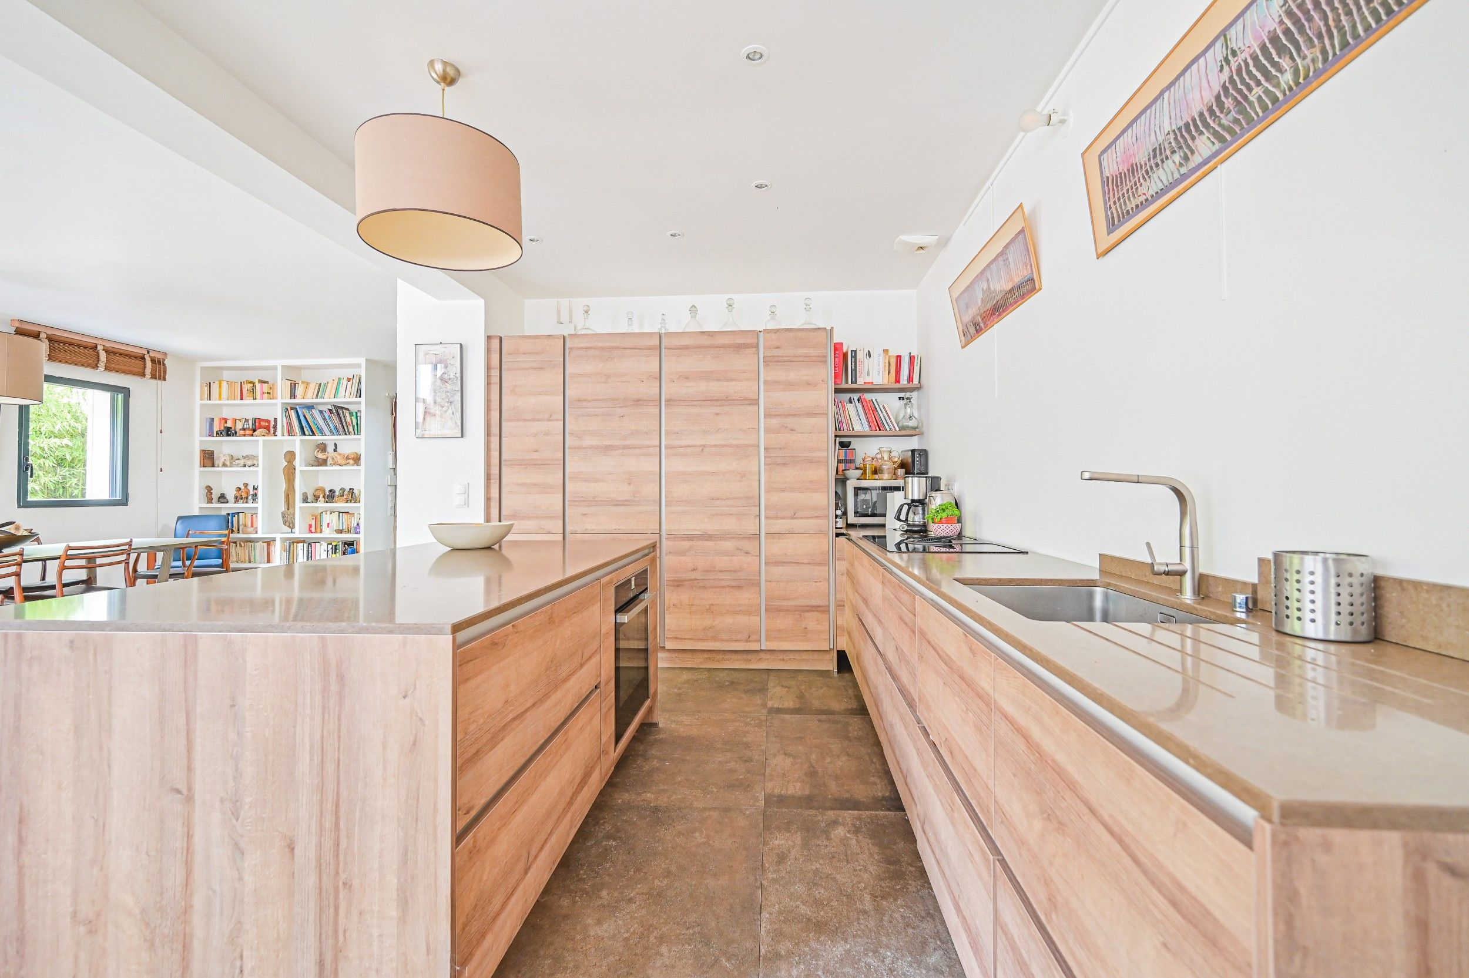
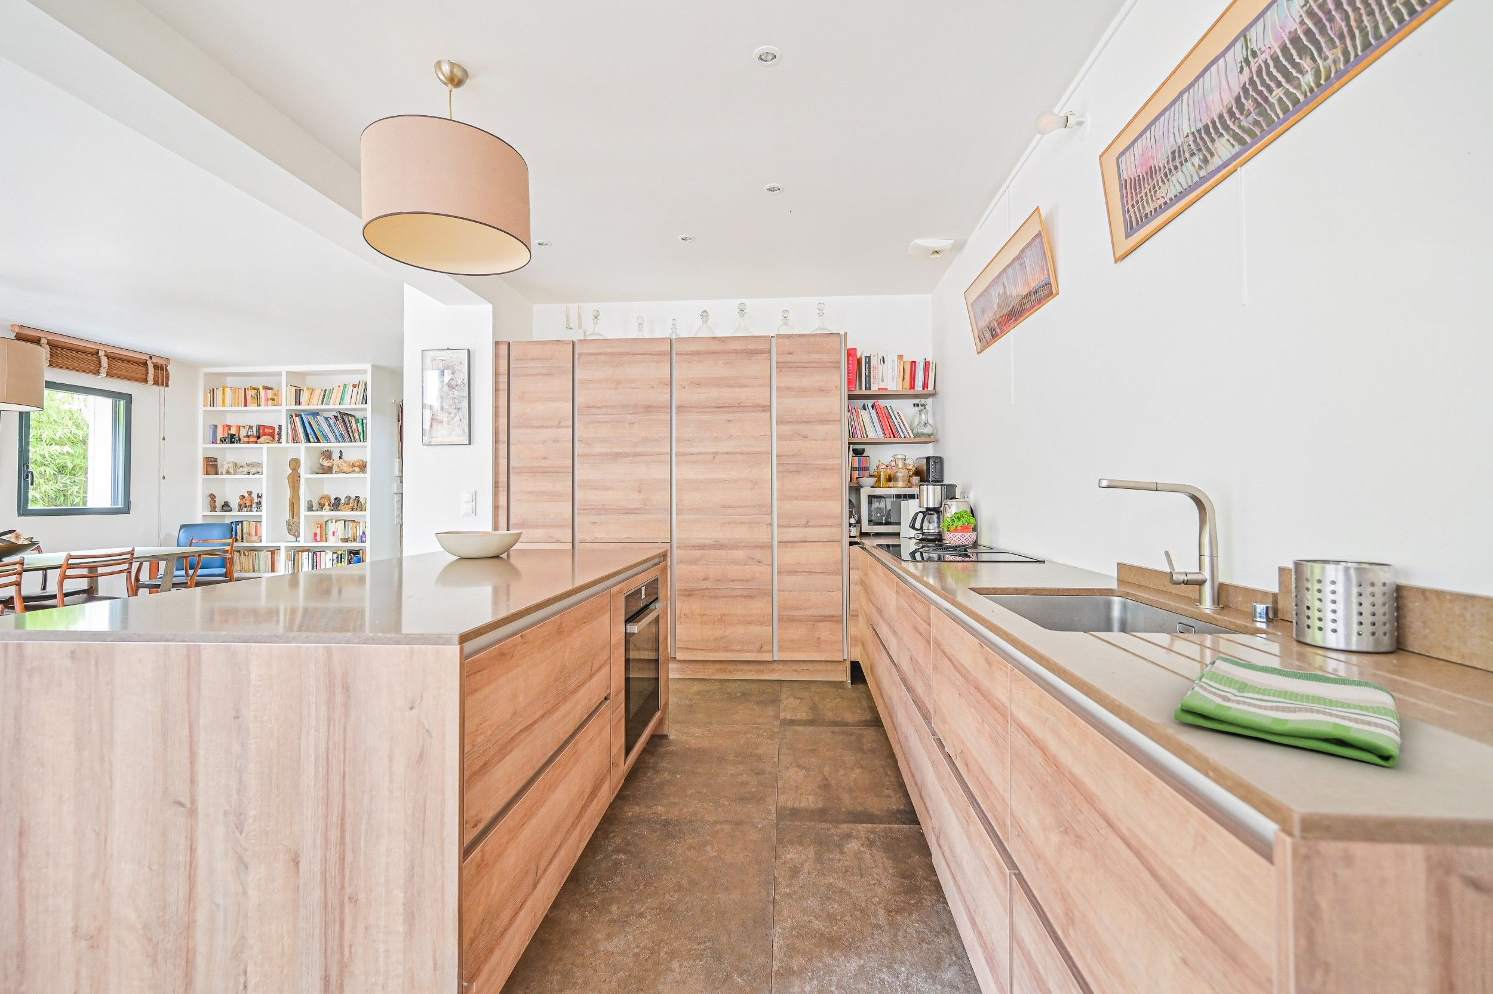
+ dish towel (1287, 700)
